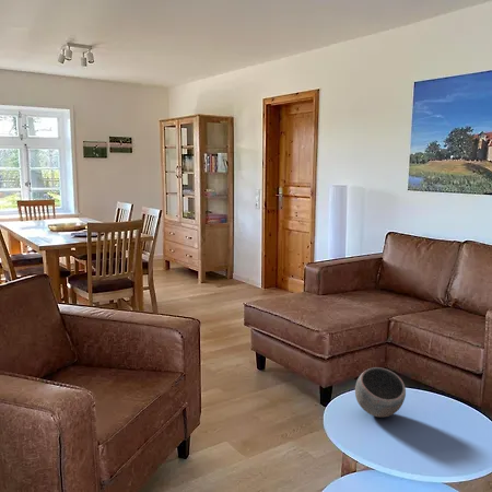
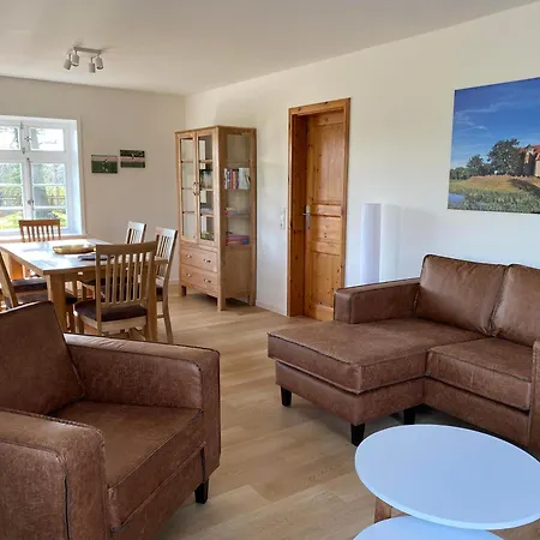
- bowl (379, 393)
